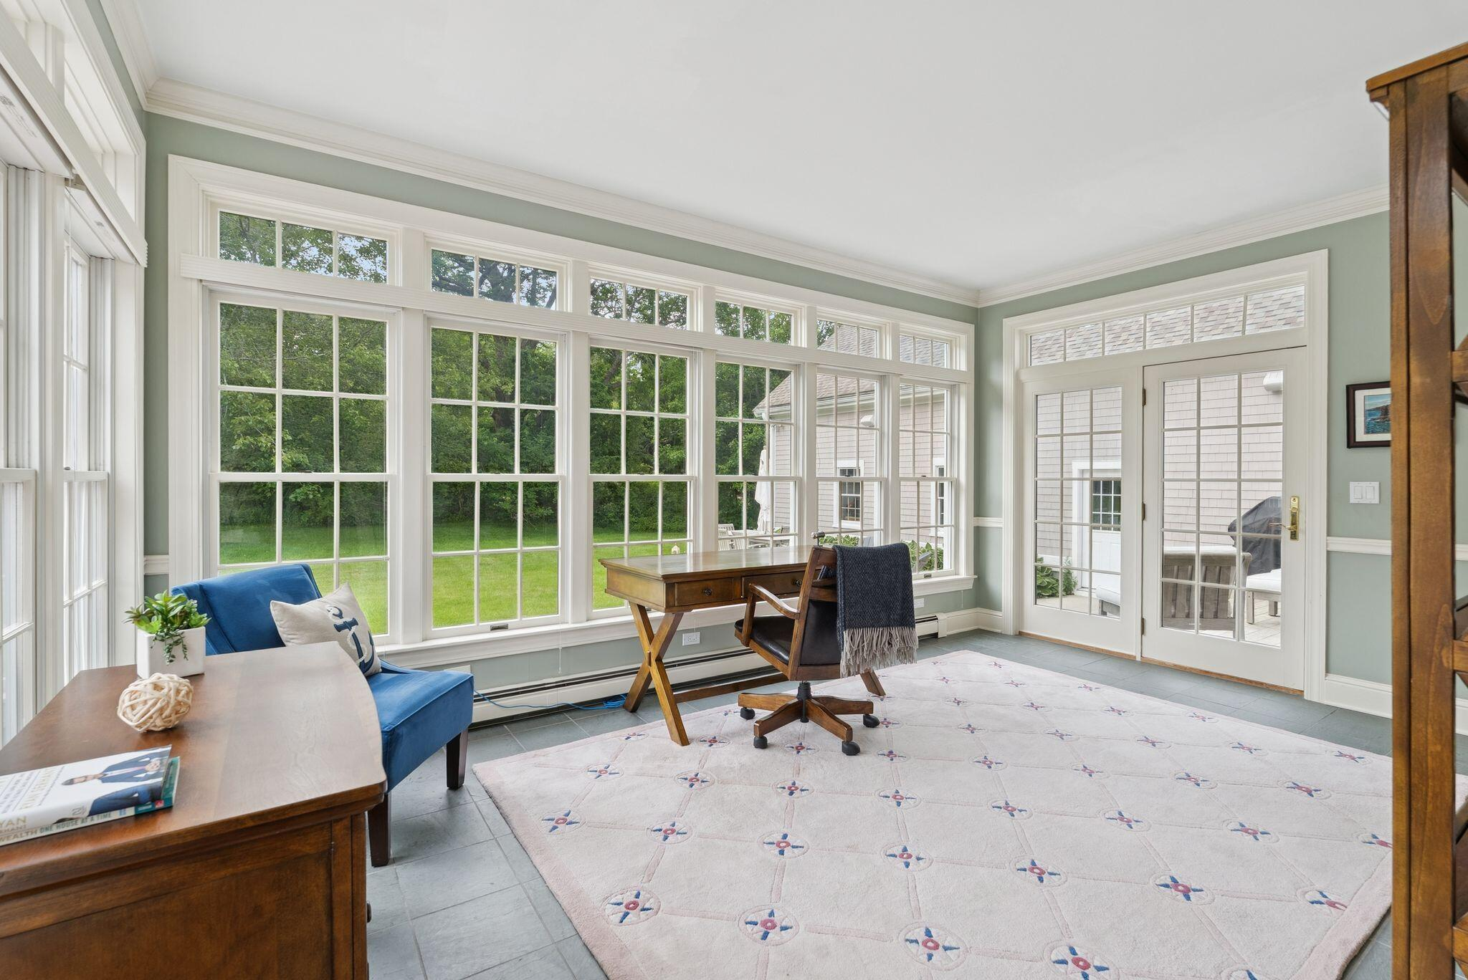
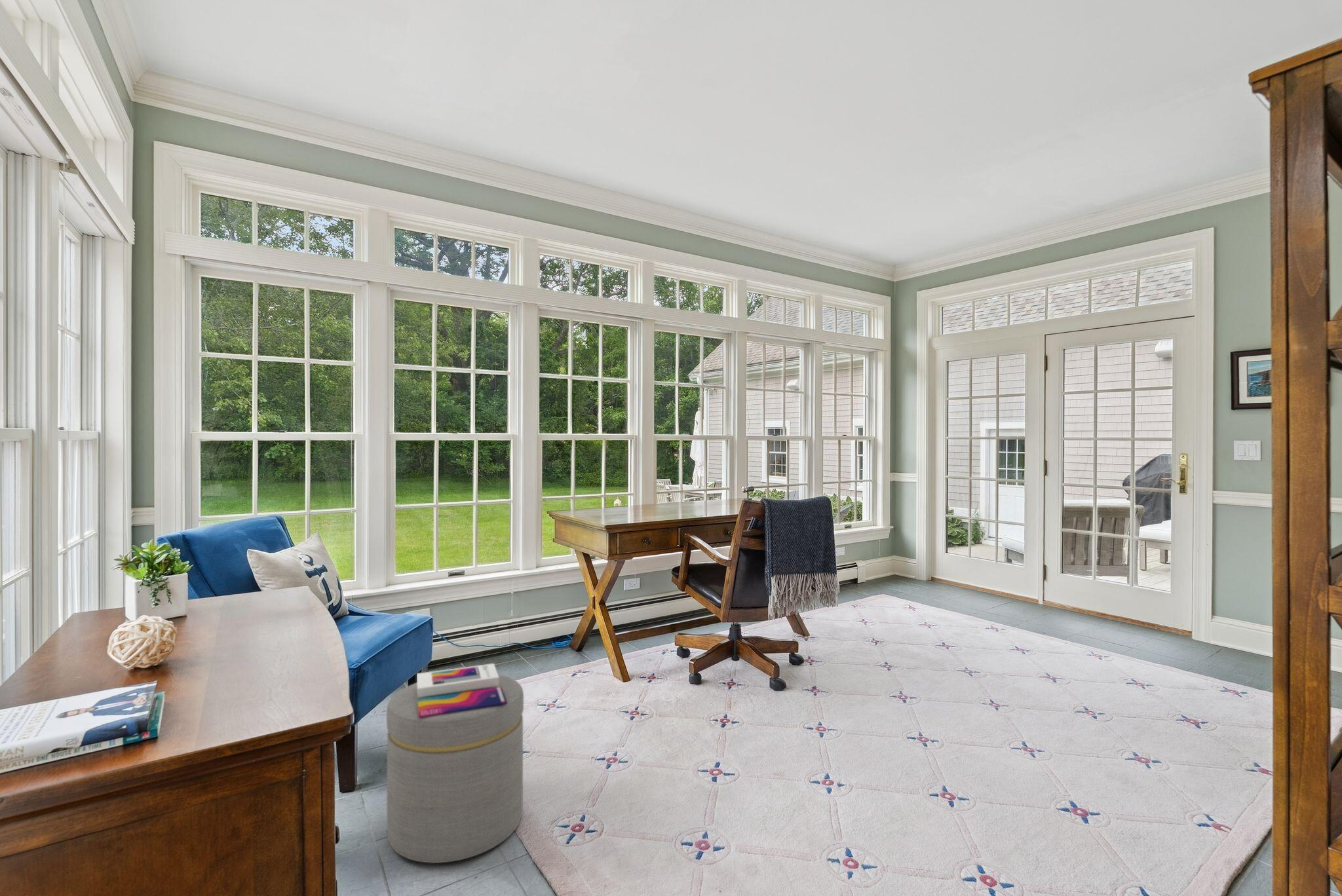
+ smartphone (460, 690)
+ ottoman (457, 758)
